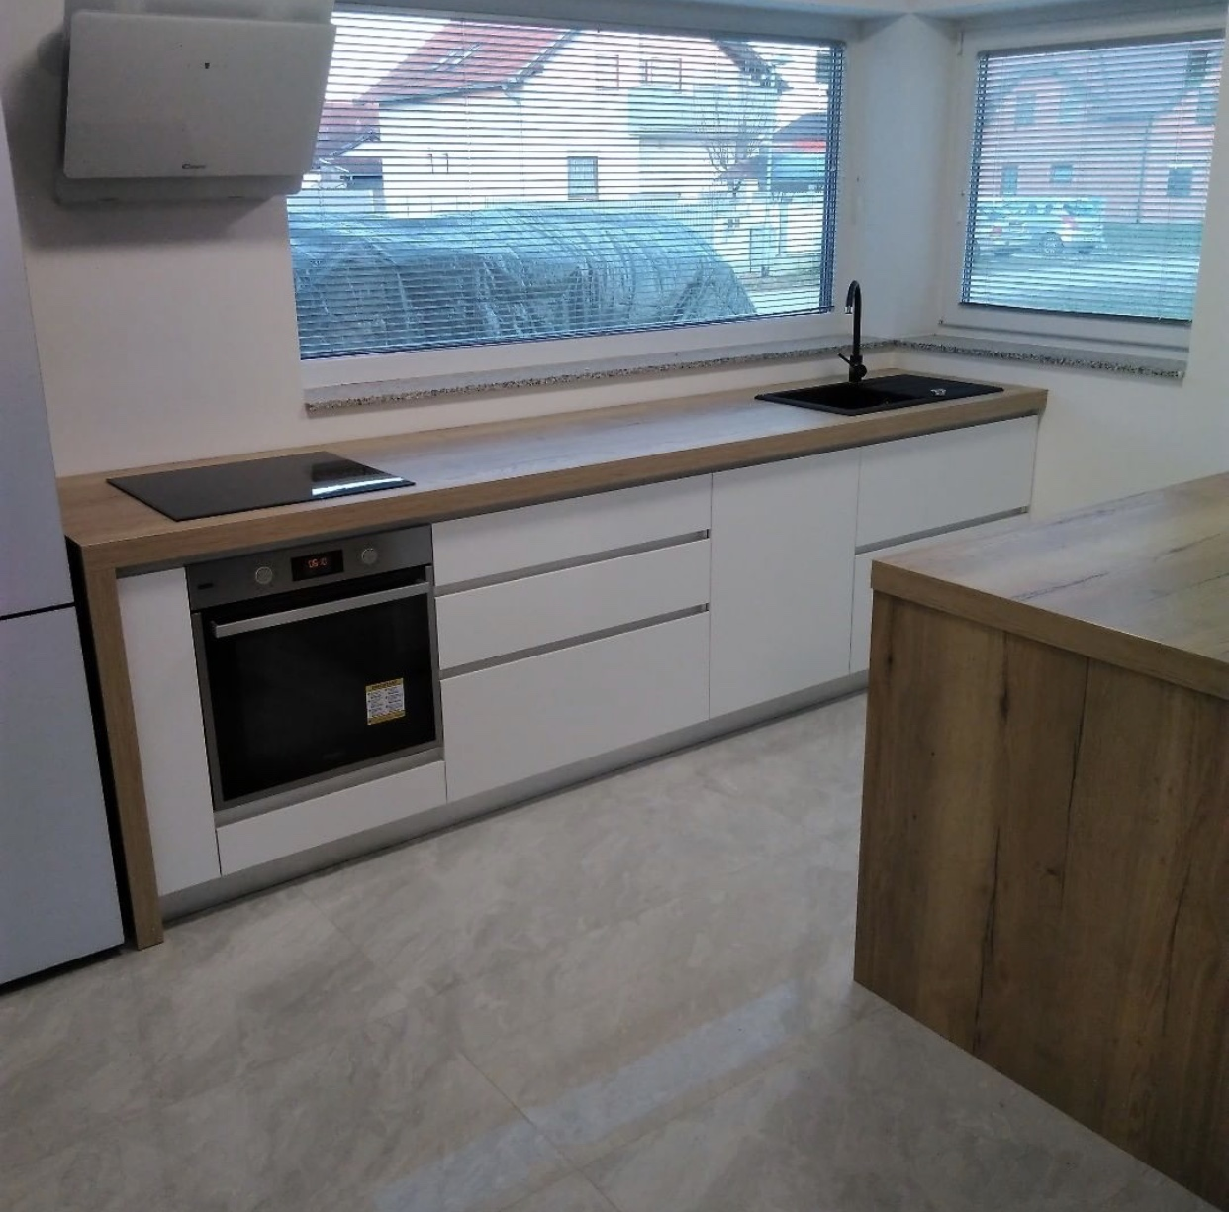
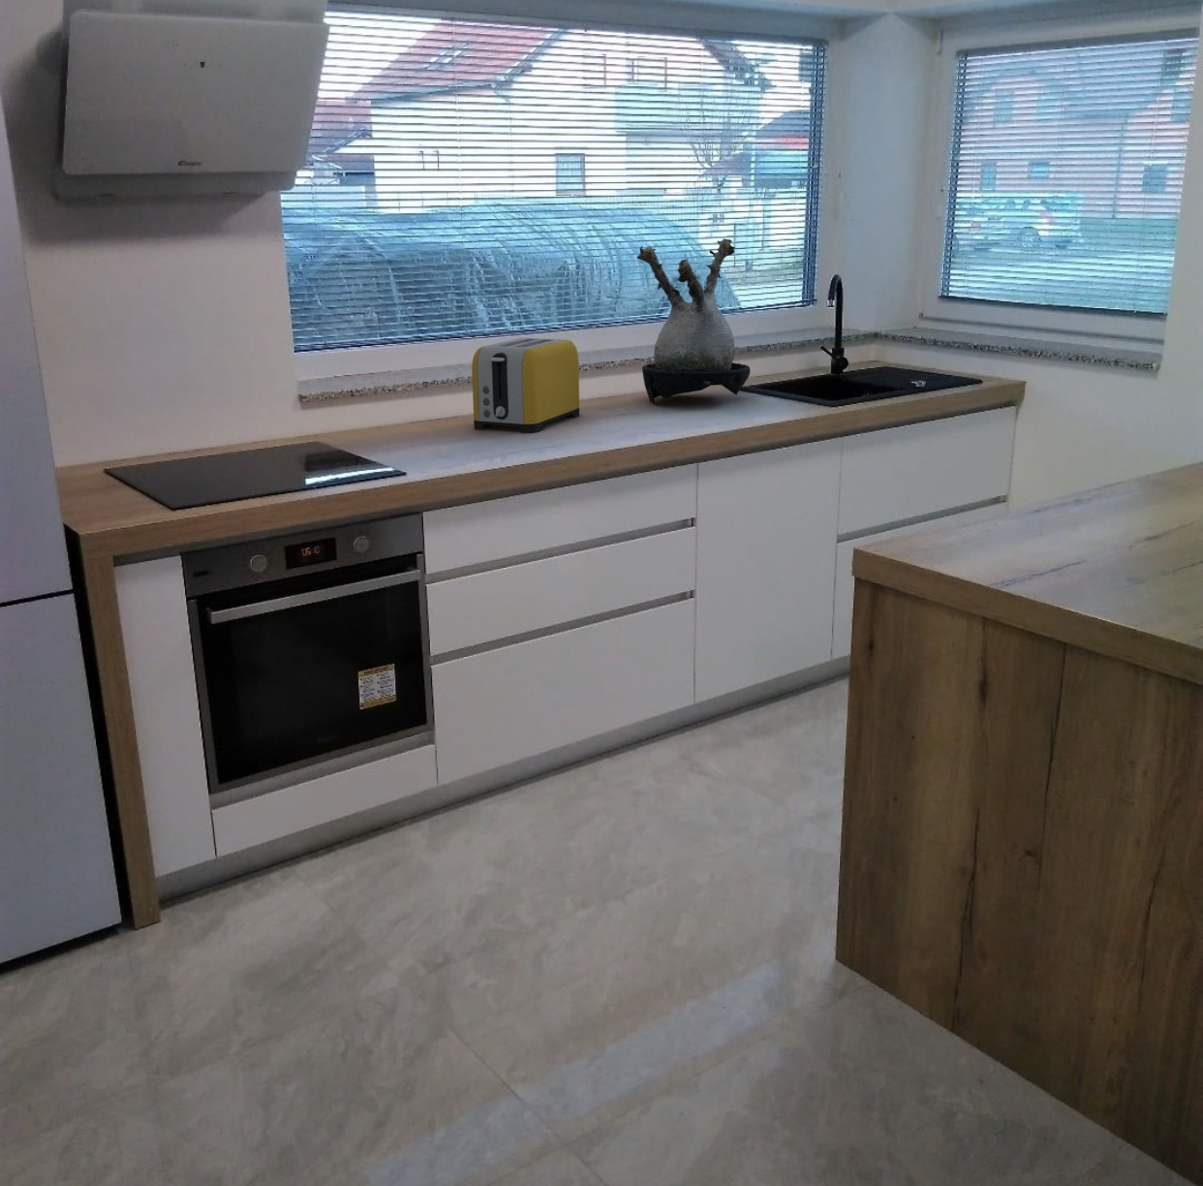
+ toaster (525, 382)
+ plant (693, 321)
